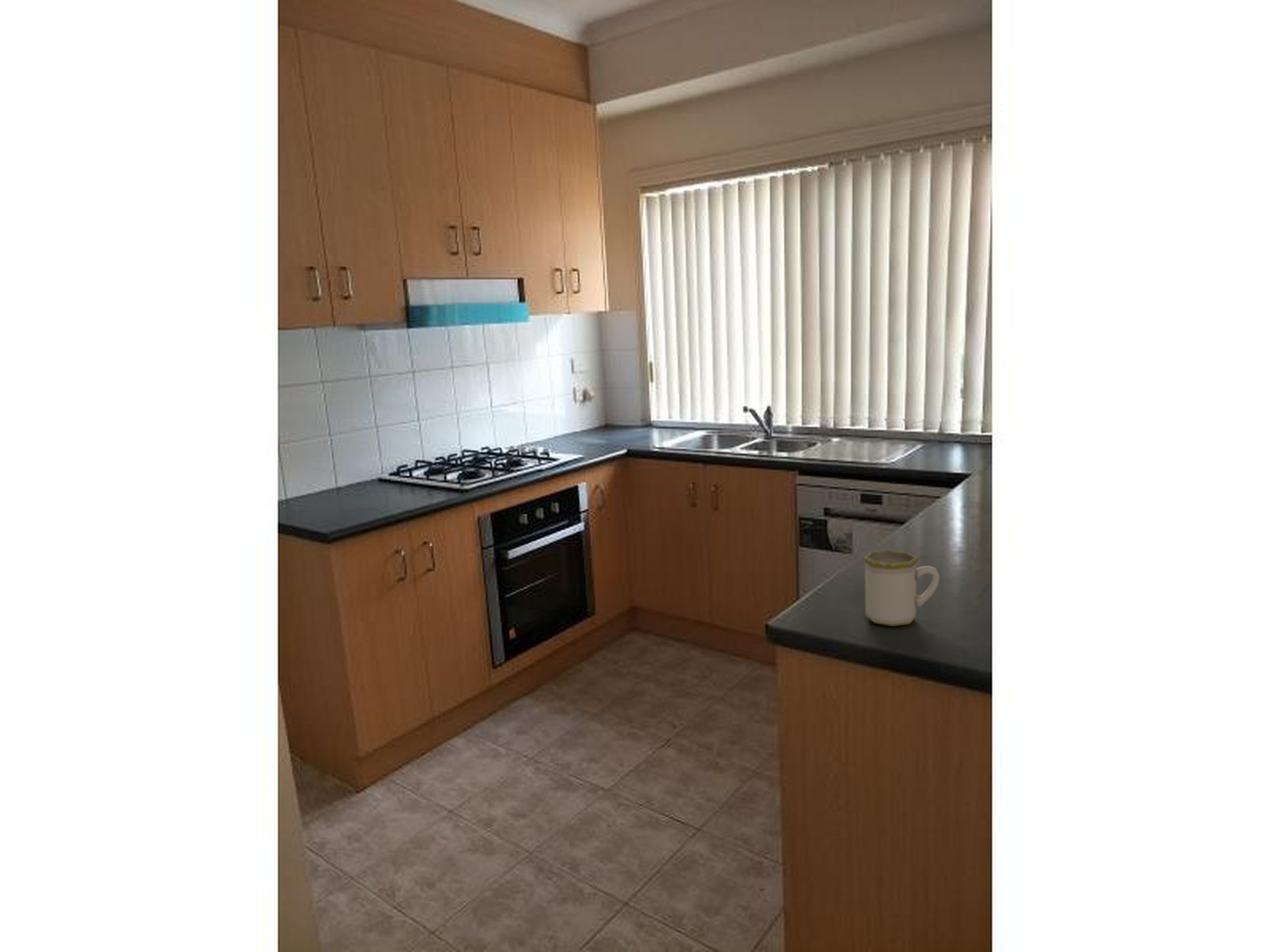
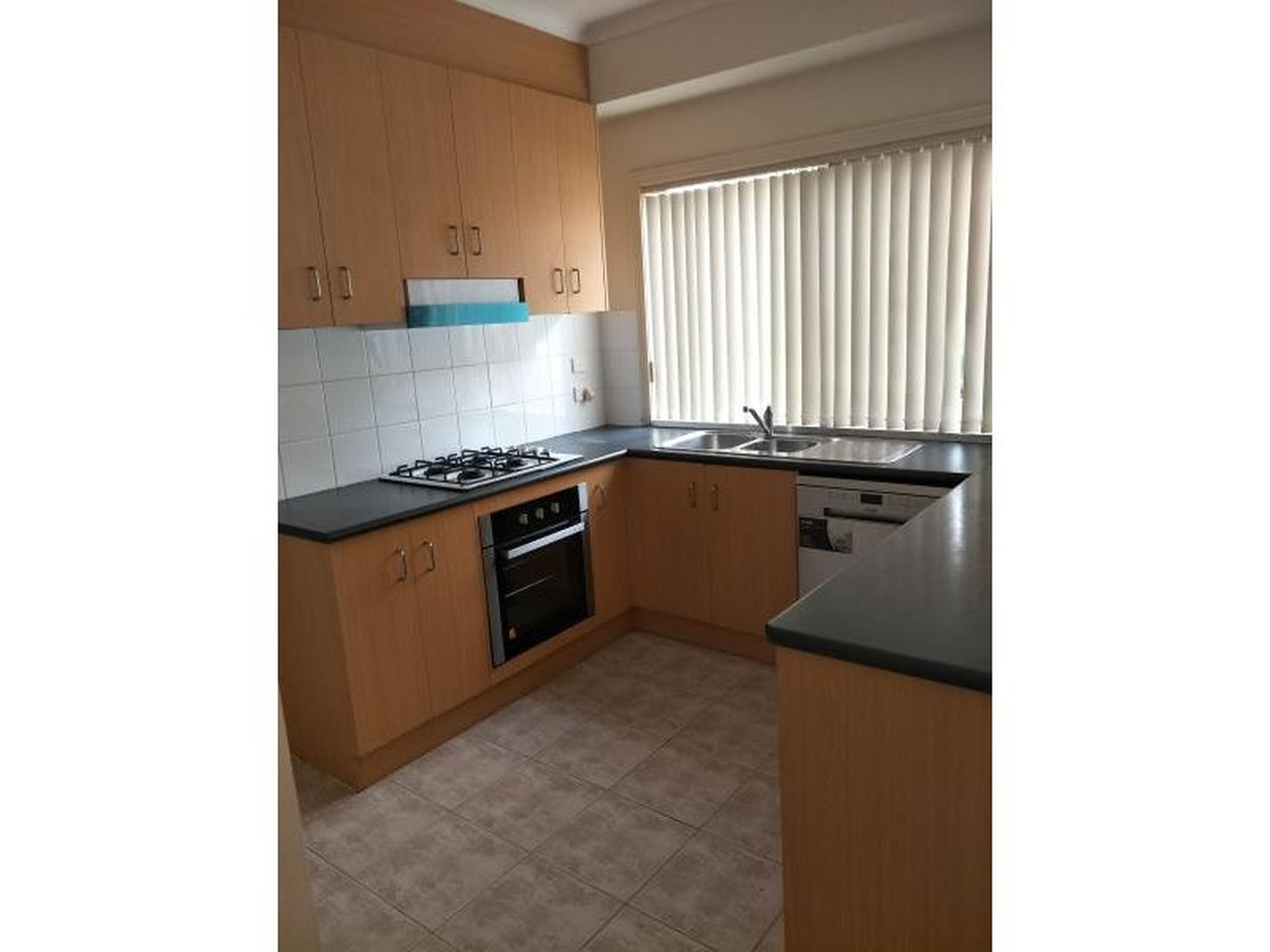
- mug (900, 588)
